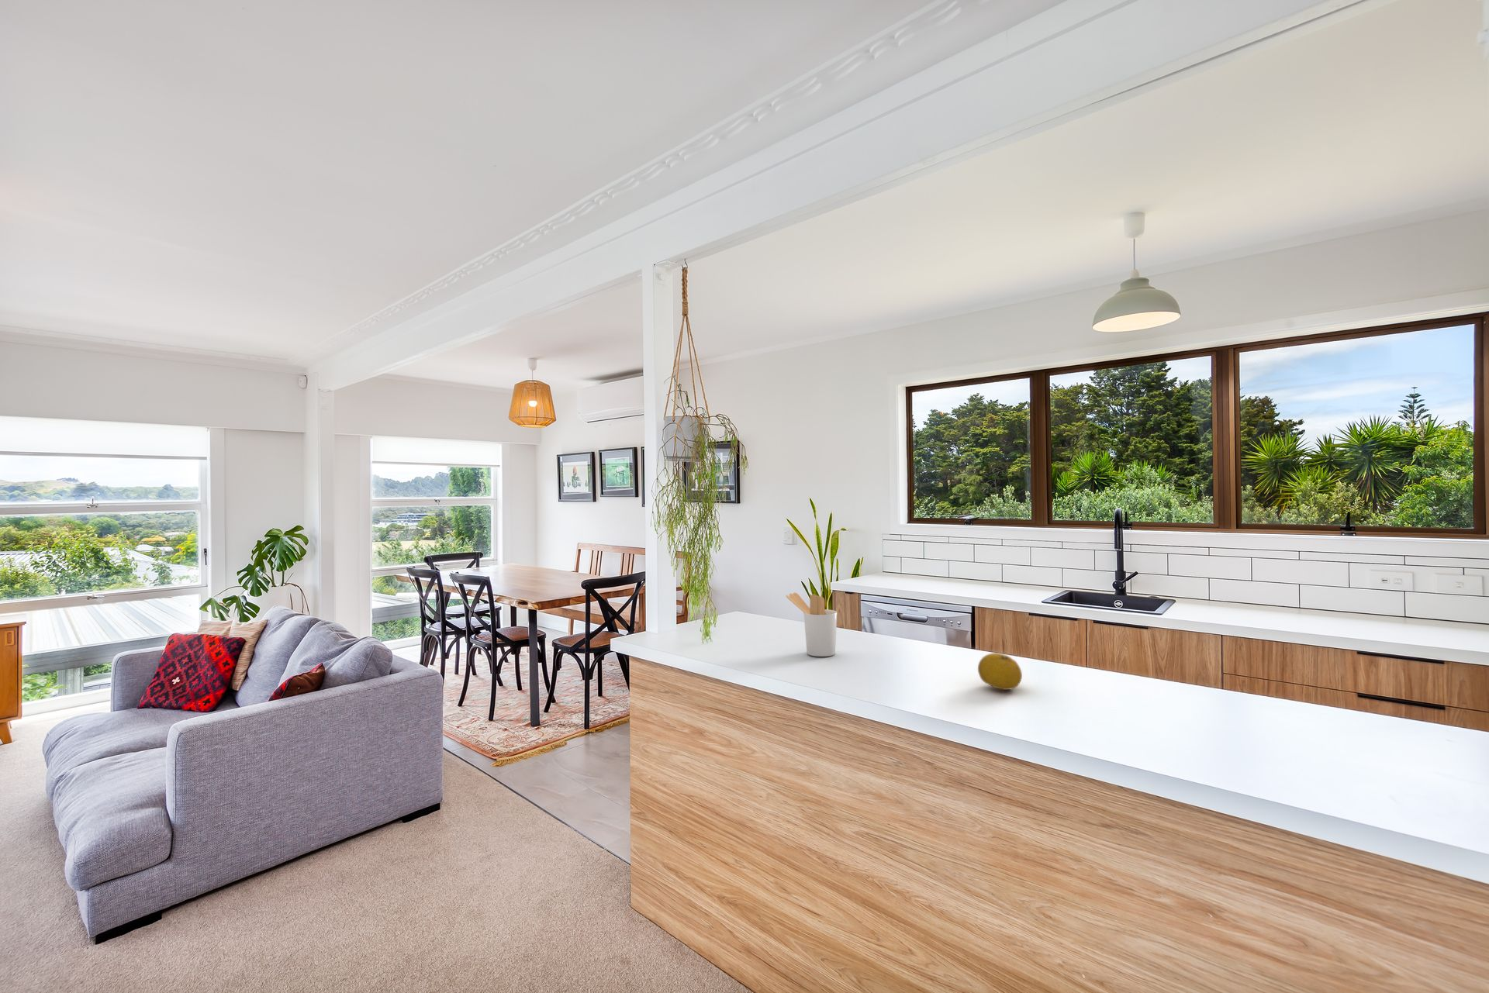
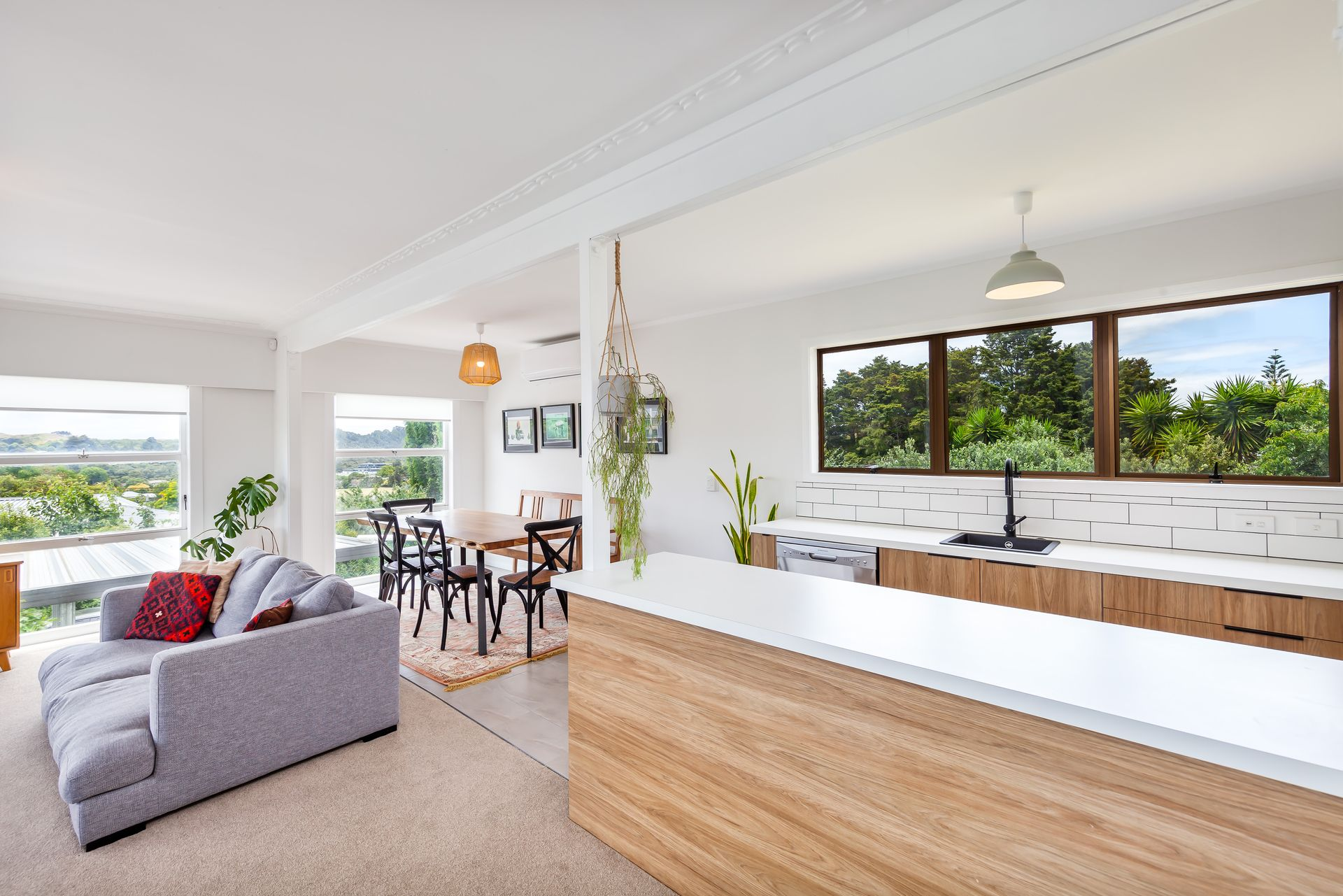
- utensil holder (812, 622)
- fruit (1000, 670)
